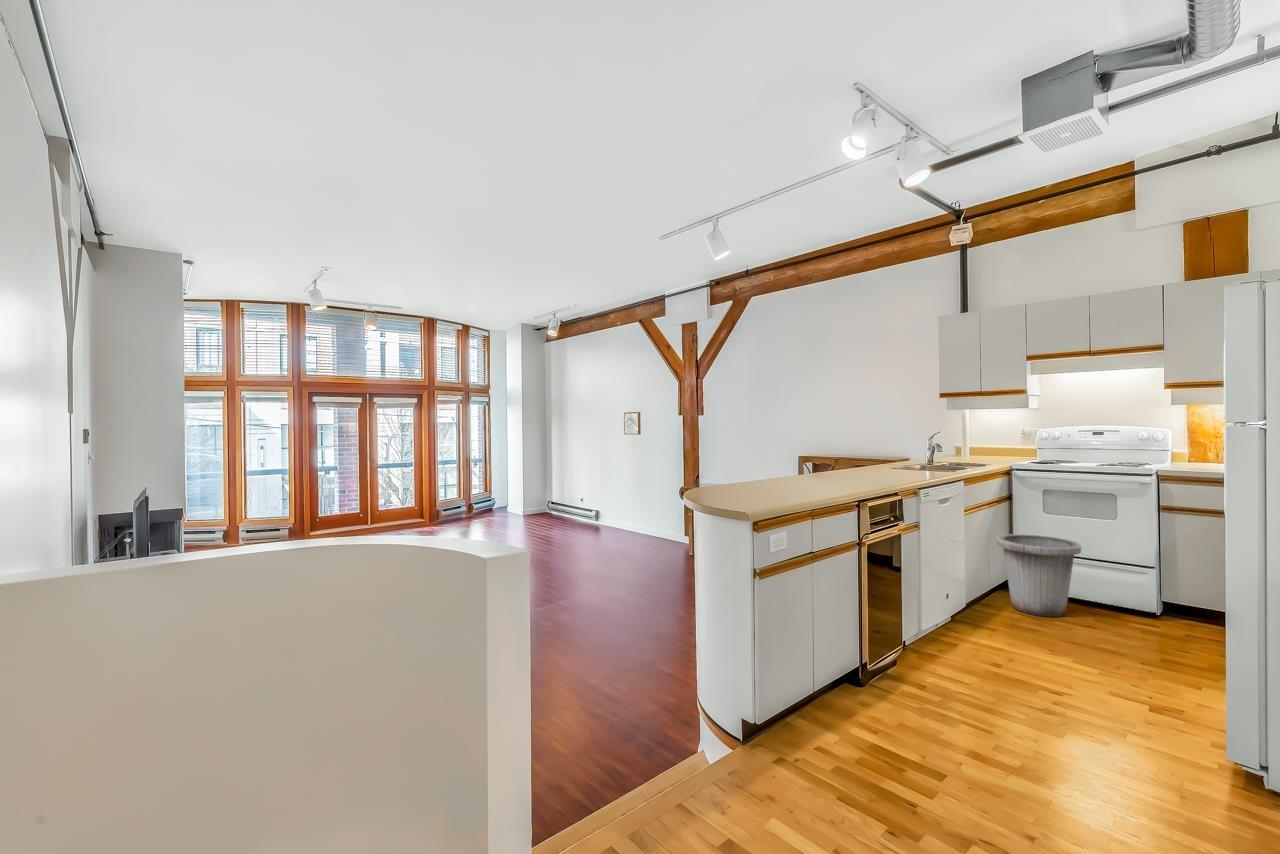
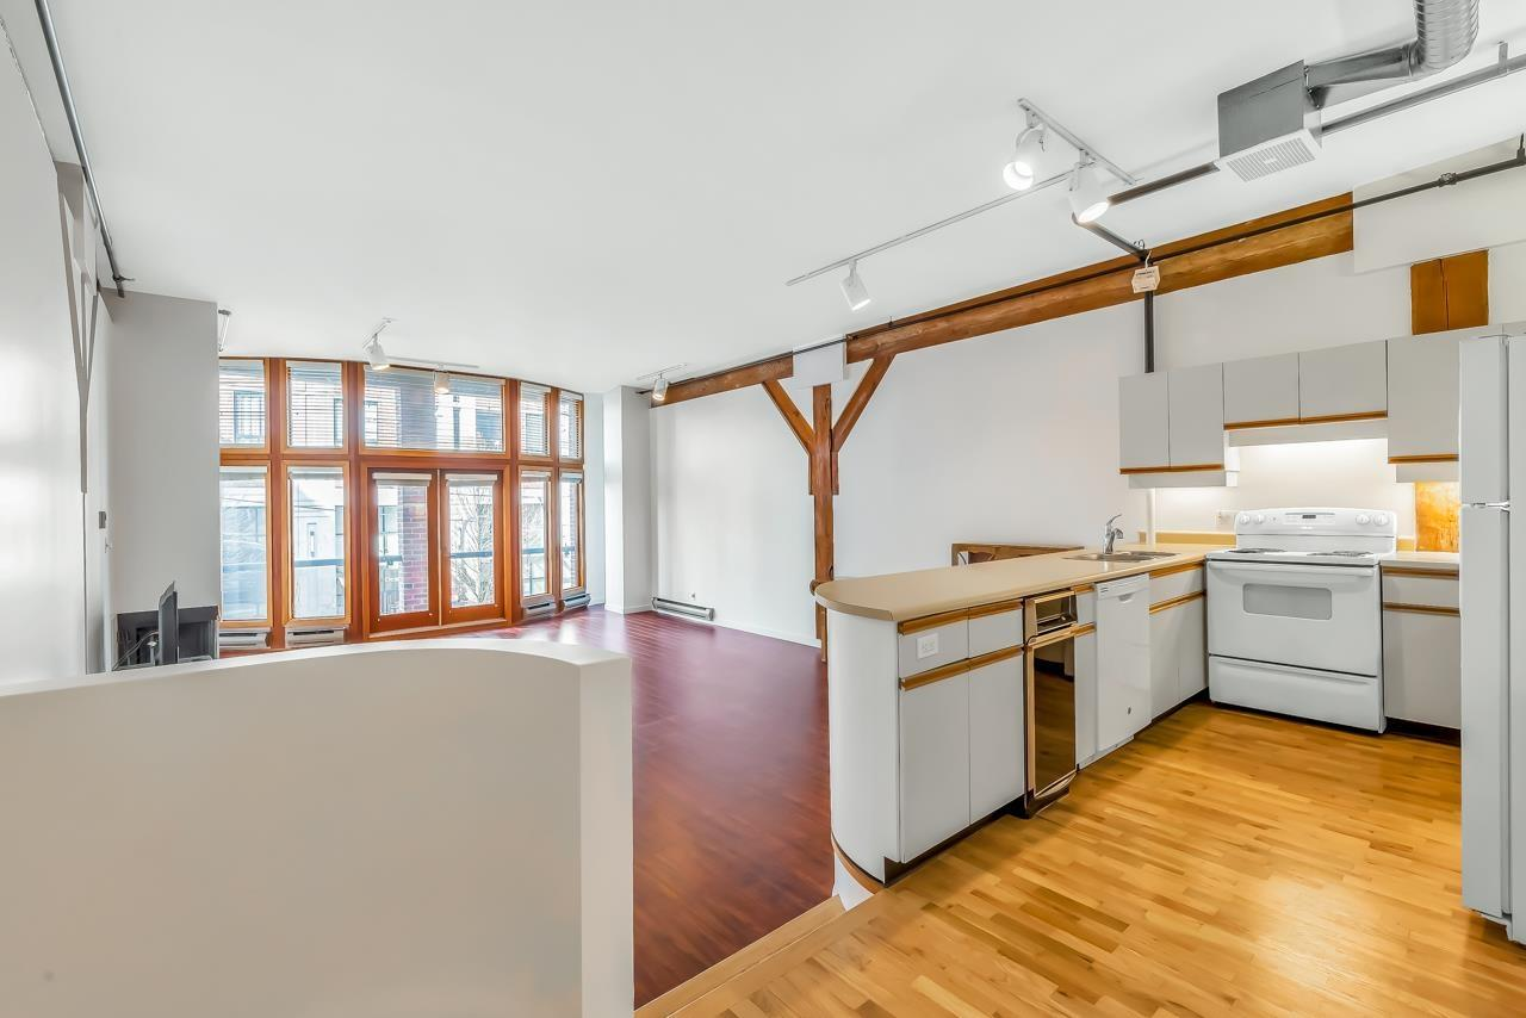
- trash can (1037, 575)
- wall art (632, 423)
